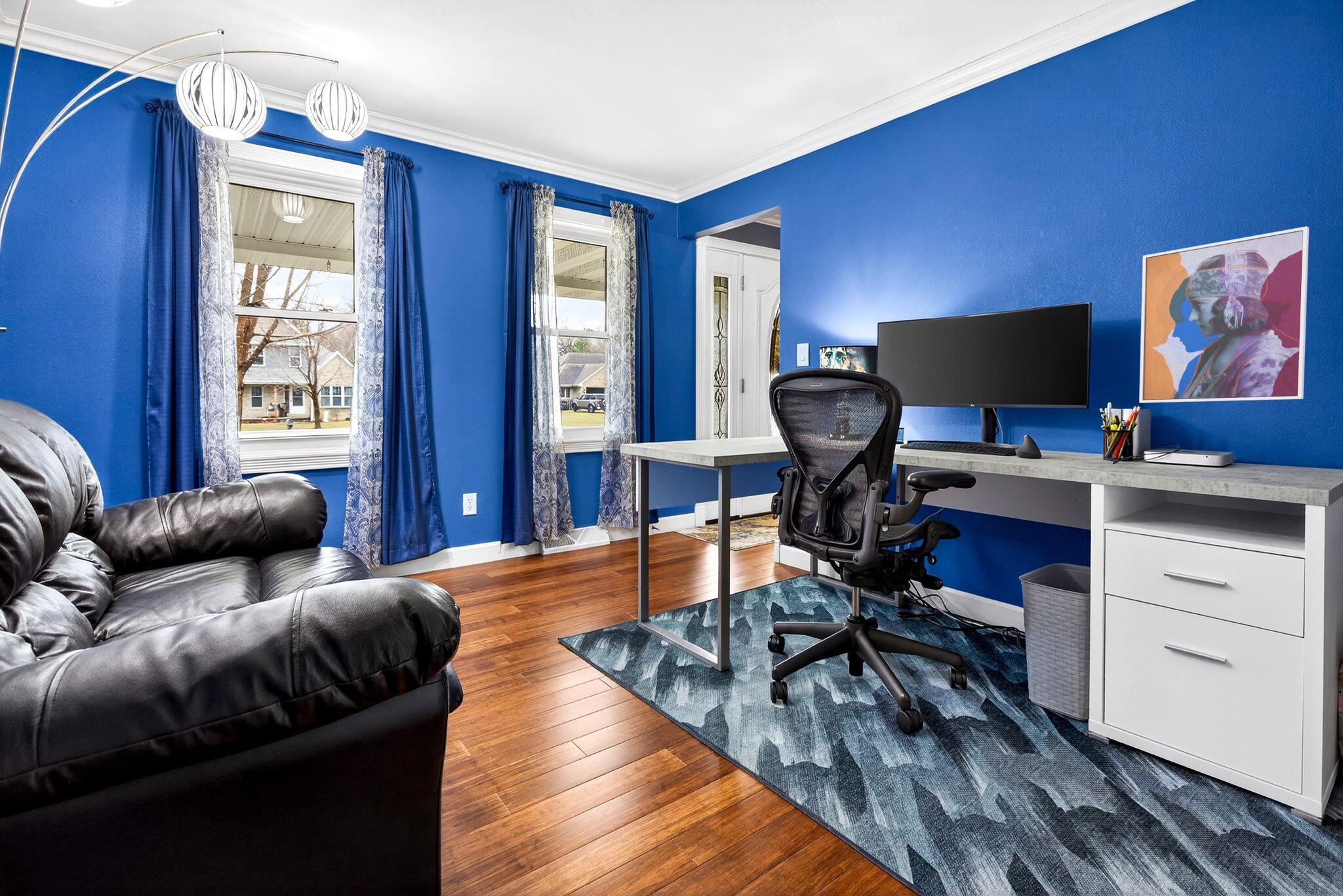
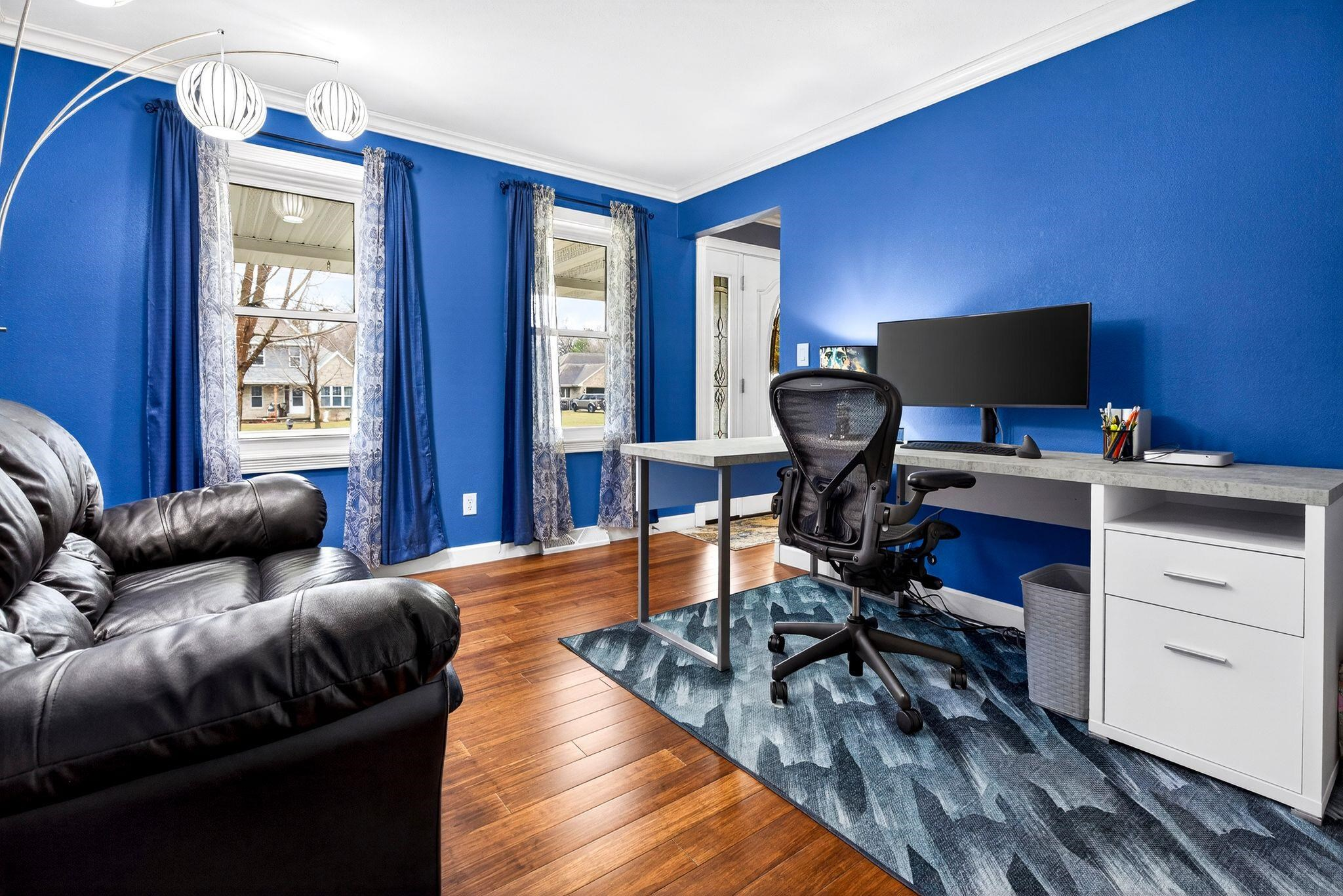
- wall art (1217, 322)
